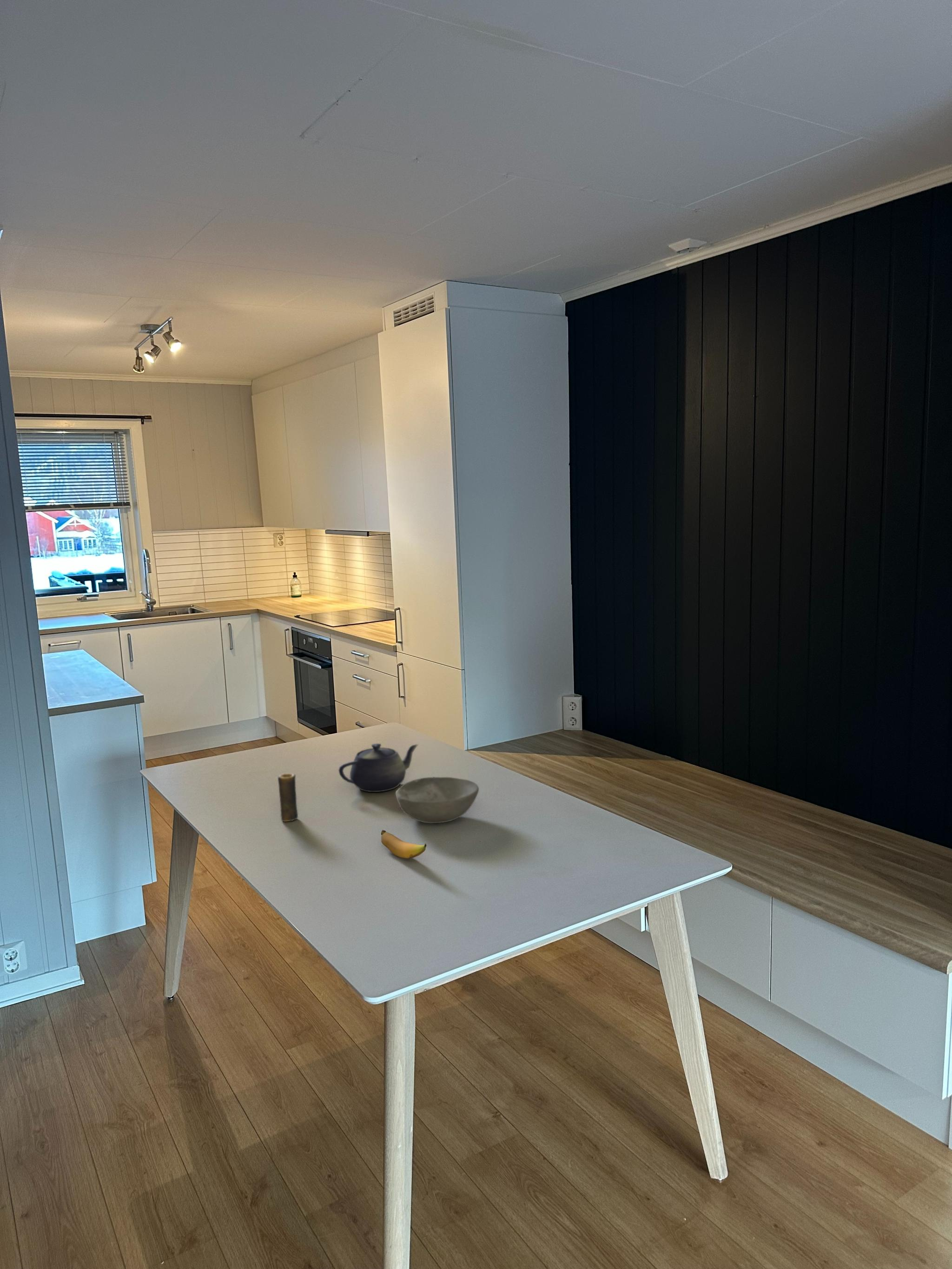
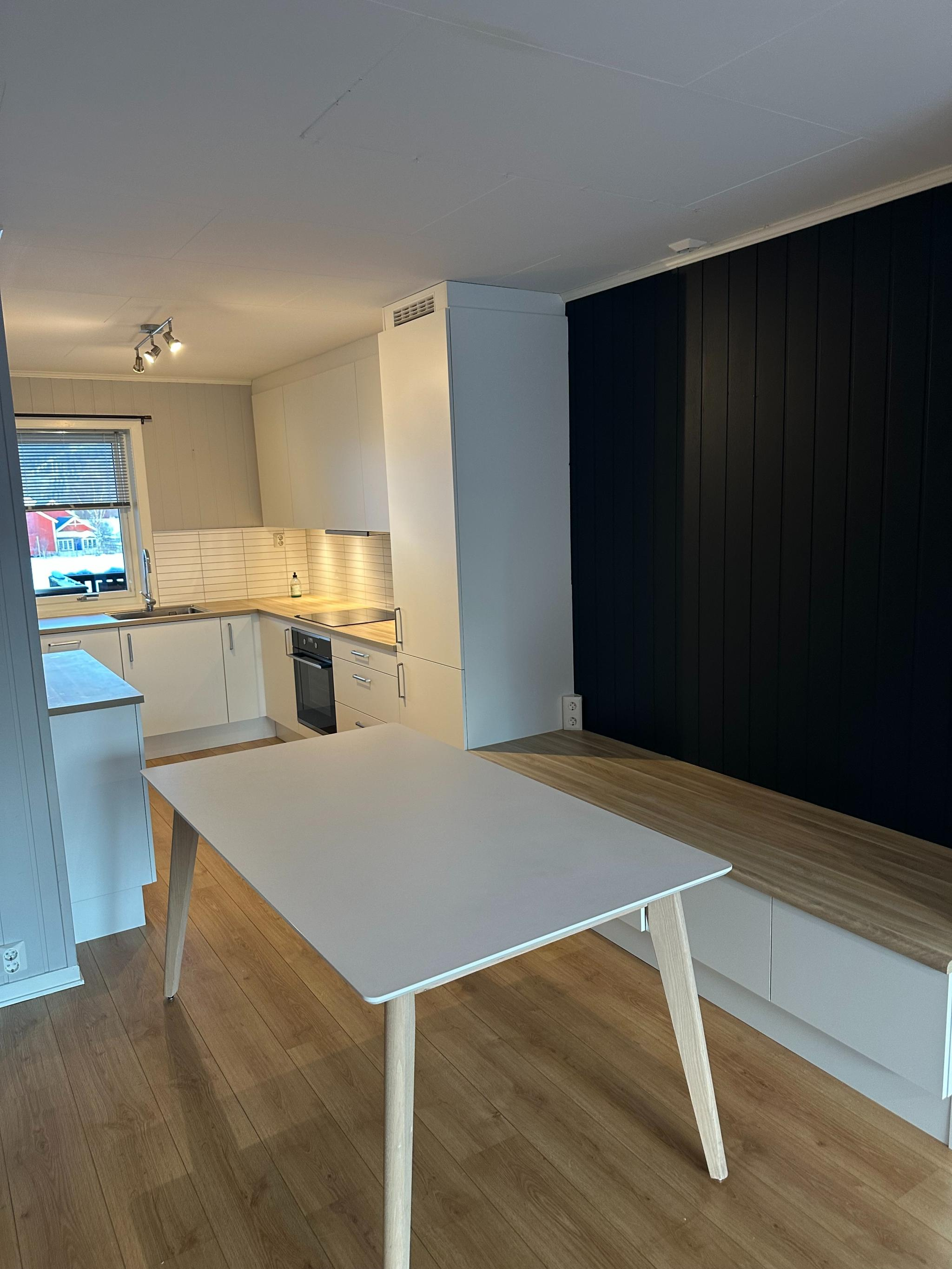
- banana (403, 844)
- teapot (380, 765)
- candle (288, 797)
- bowl (437, 803)
